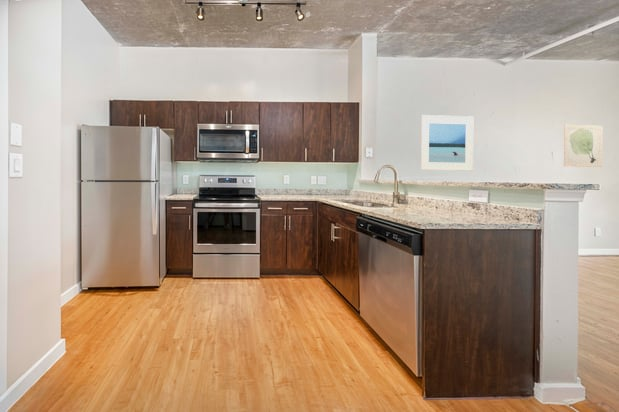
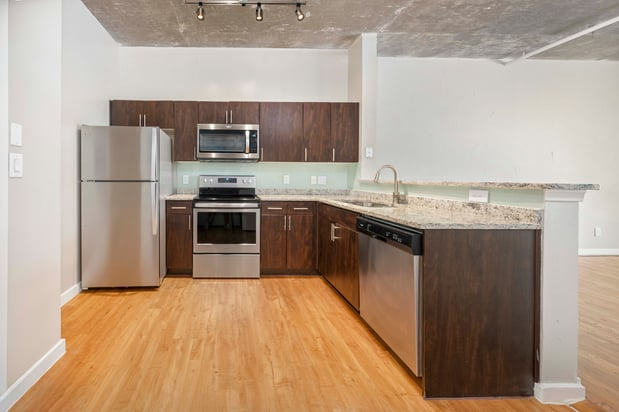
- wall art (583, 146)
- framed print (447, 143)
